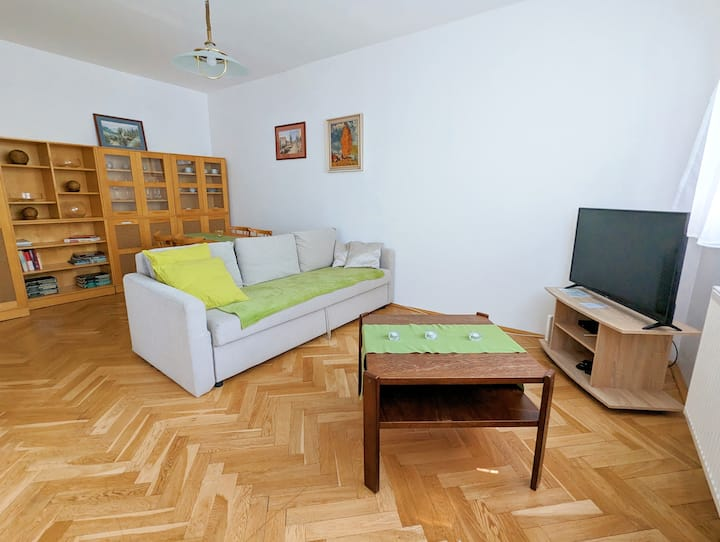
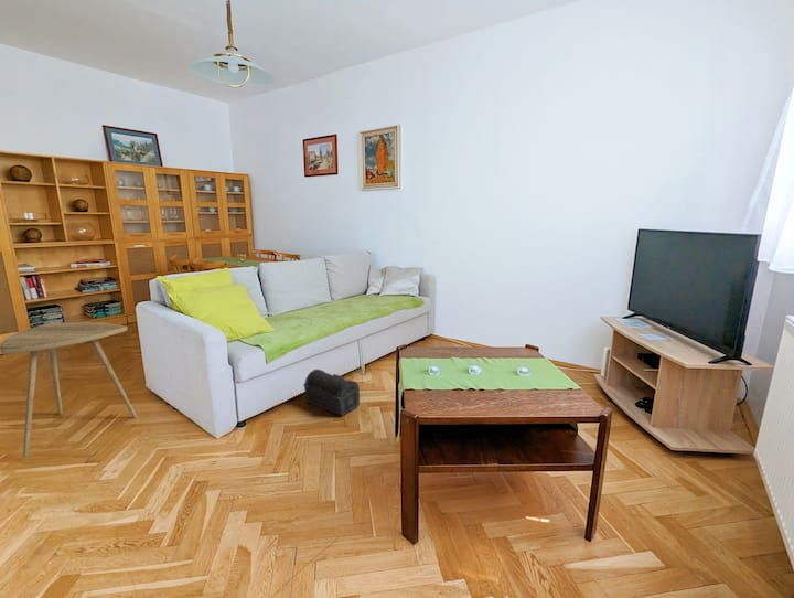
+ side table (58, 383)
+ treasure chest (332, 389)
